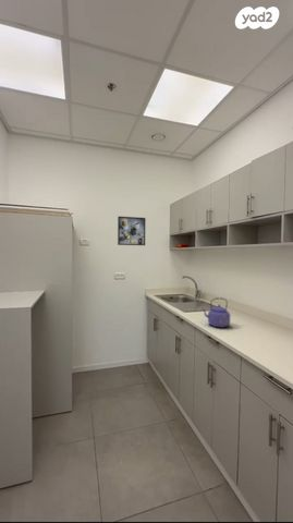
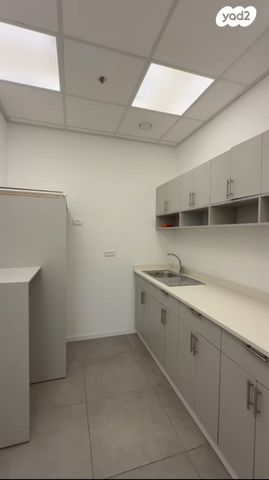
- kettle (215, 311)
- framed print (132, 231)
